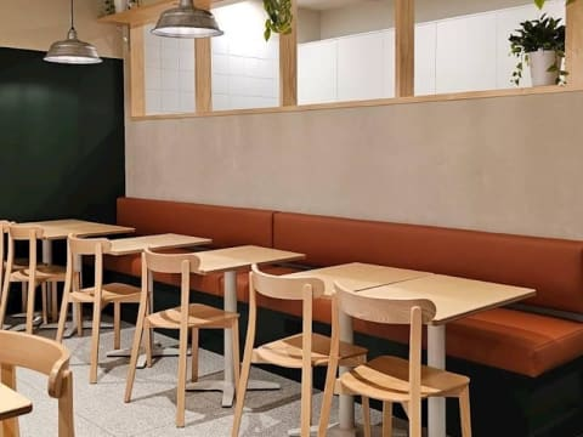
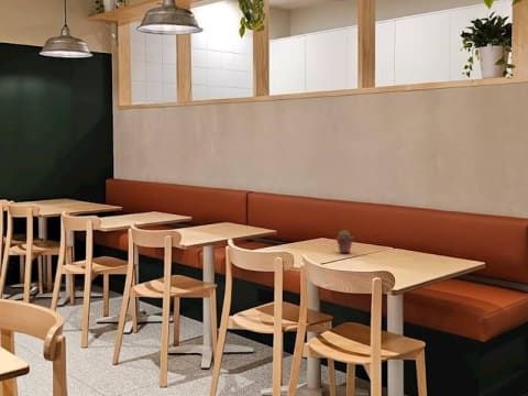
+ potted succulent (344, 241)
